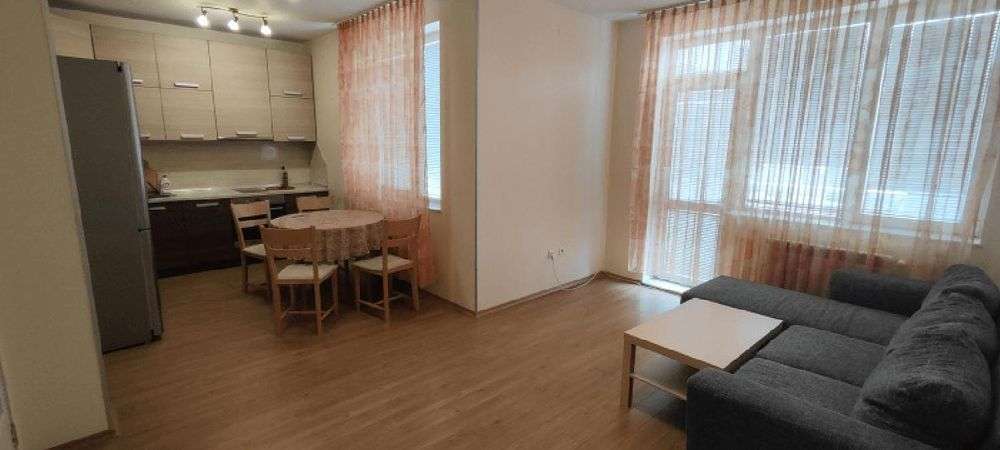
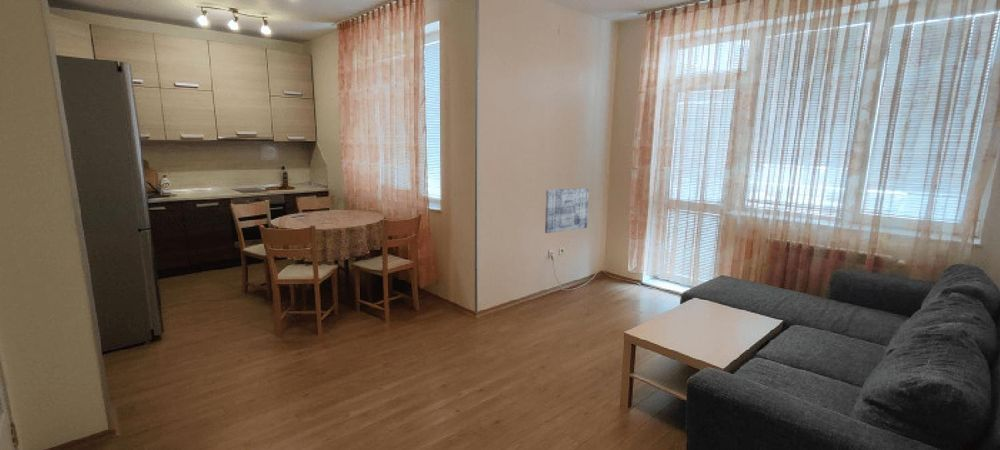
+ wall art (567, 209)
